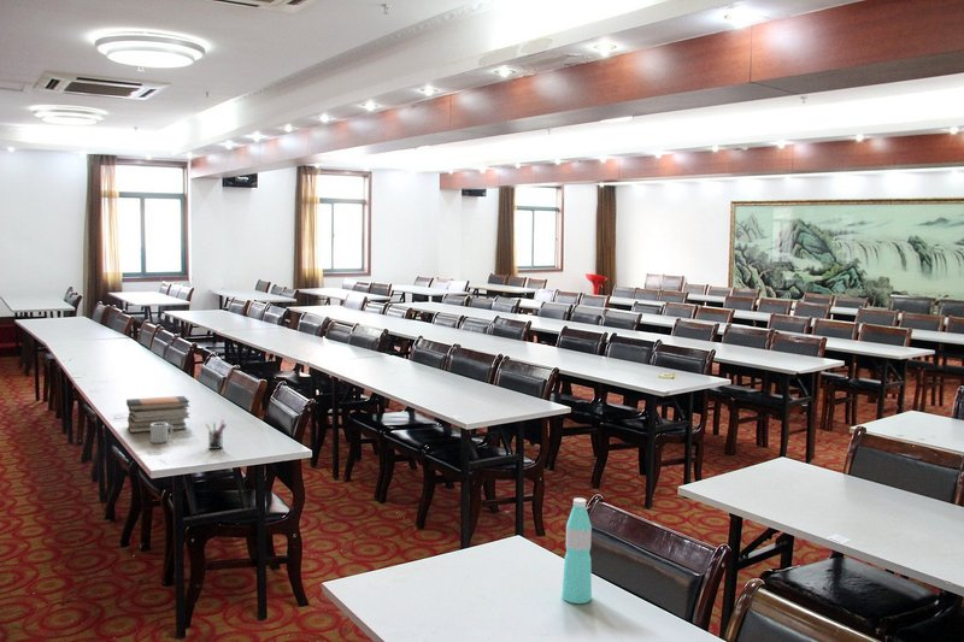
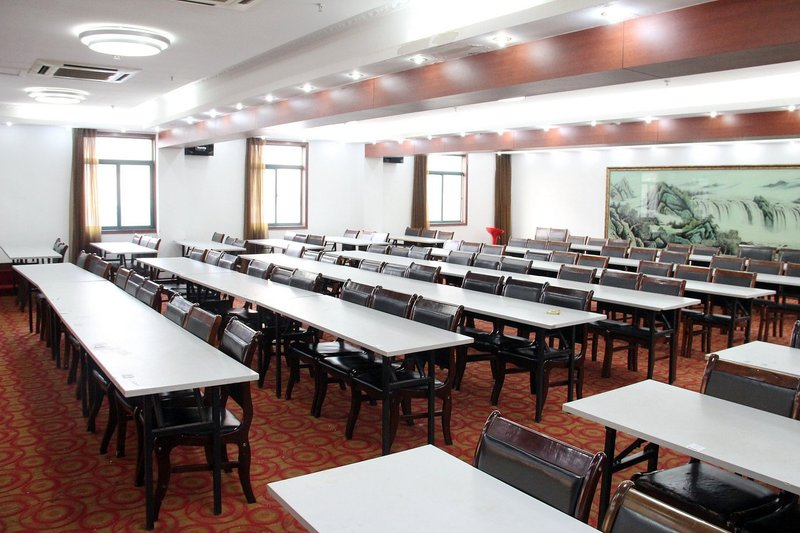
- book stack (158, 413)
- water bottle (577, 548)
- pen holder (216, 434)
- cup (161, 432)
